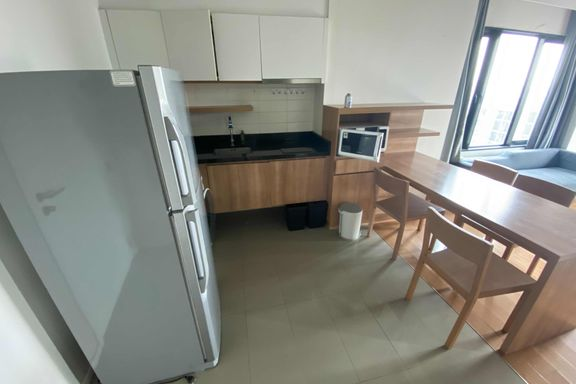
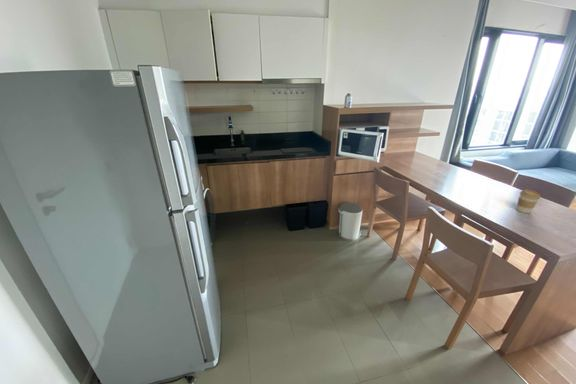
+ coffee cup (527, 201)
